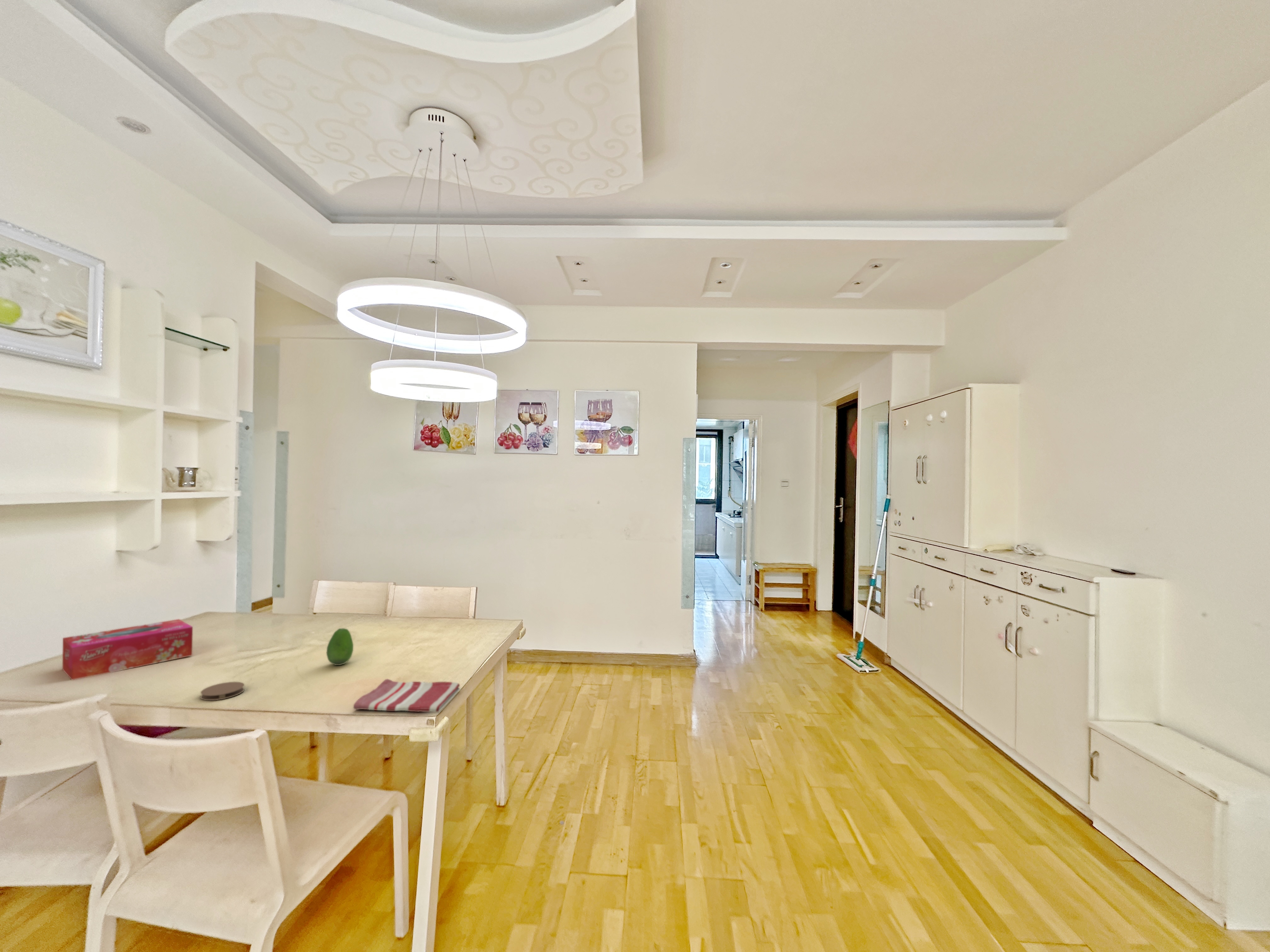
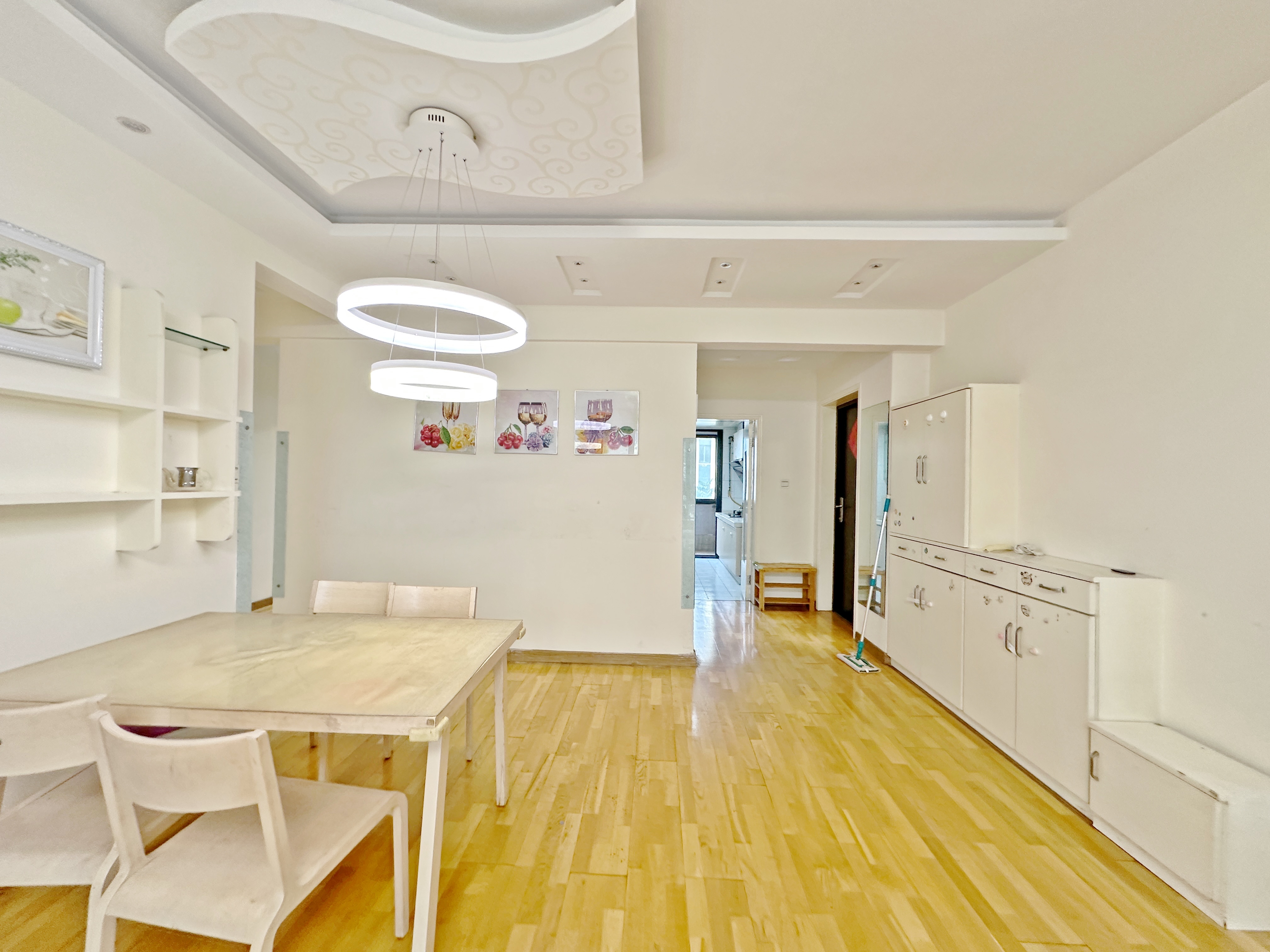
- tissue box (130, 647)
- coaster (223, 691)
- dish towel (409, 695)
- fruit (340, 646)
